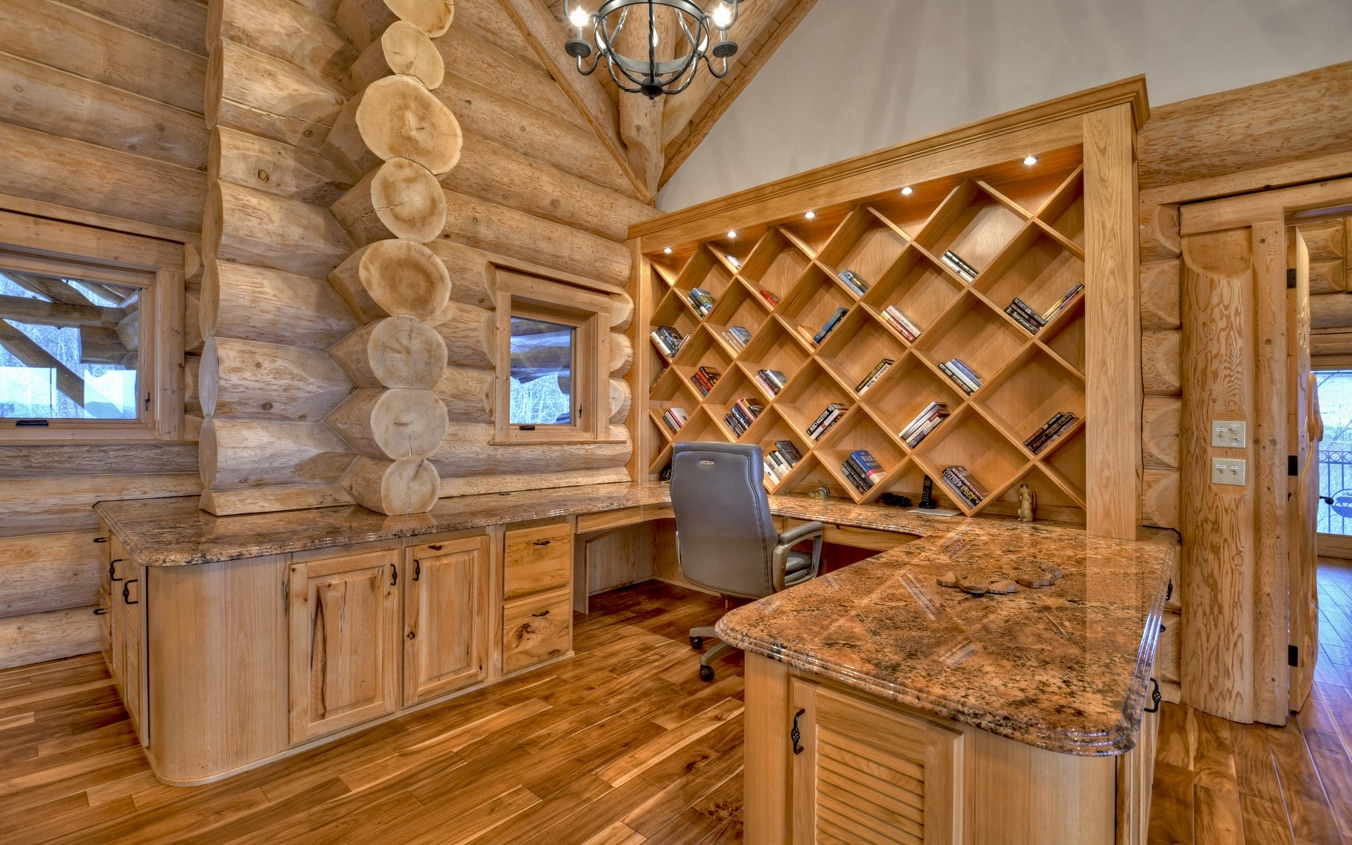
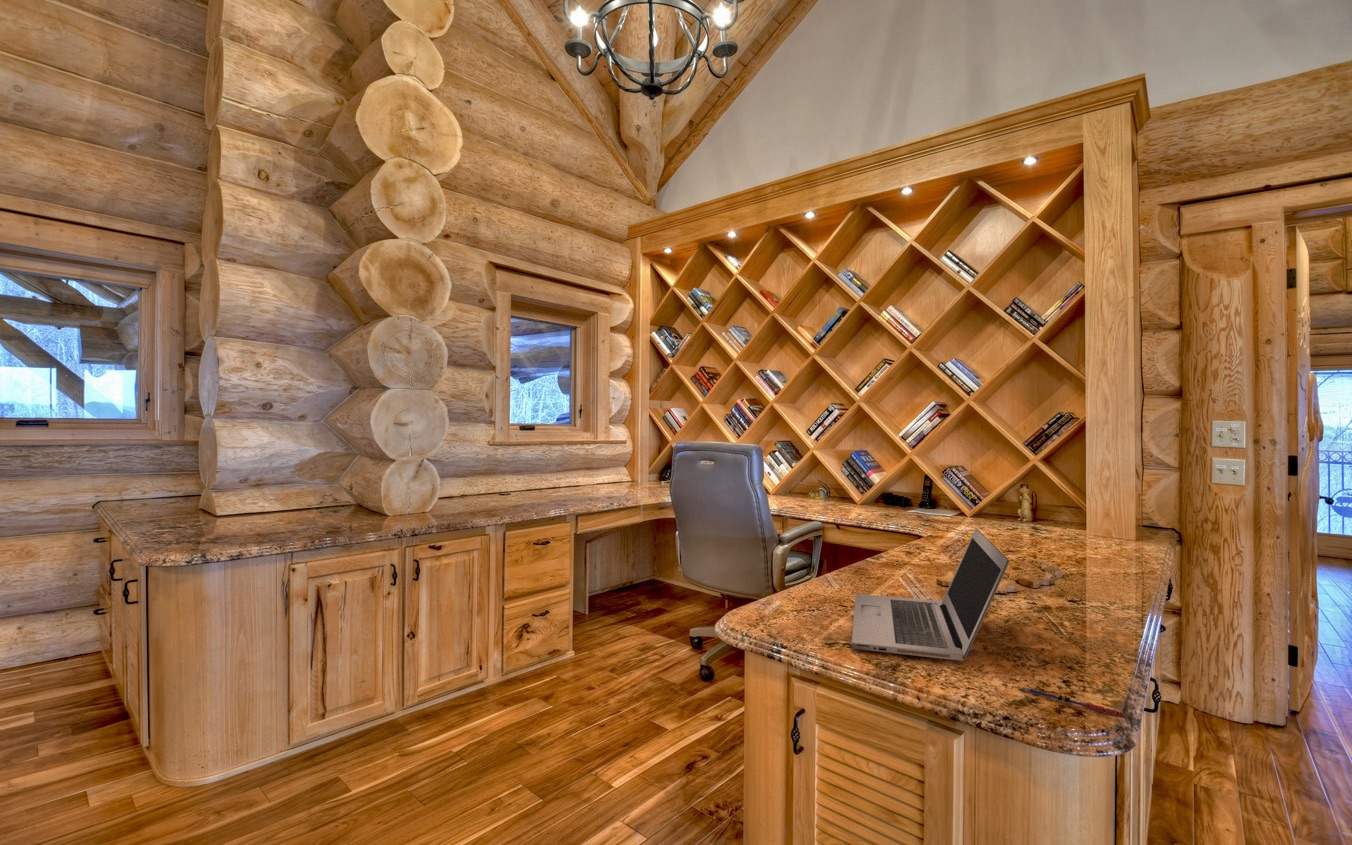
+ laptop (920, 599)
+ pen (1070, 700)
